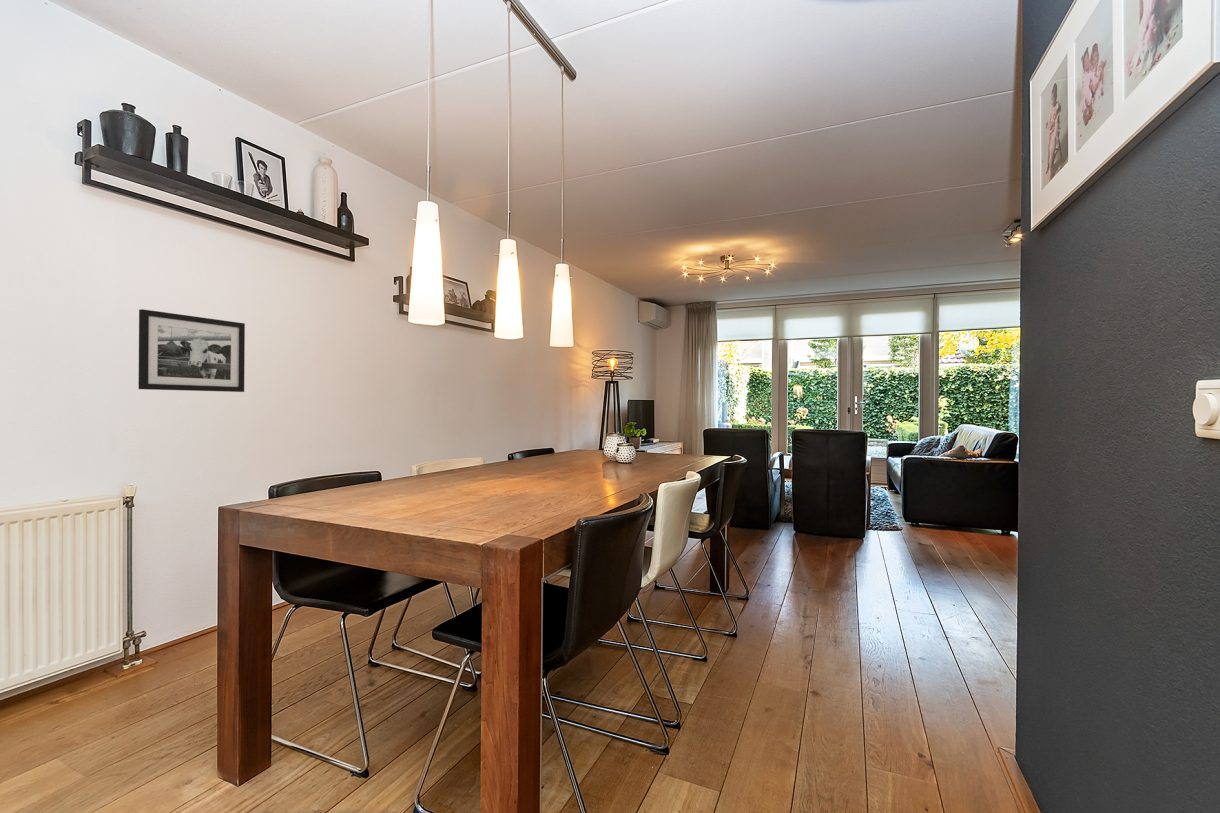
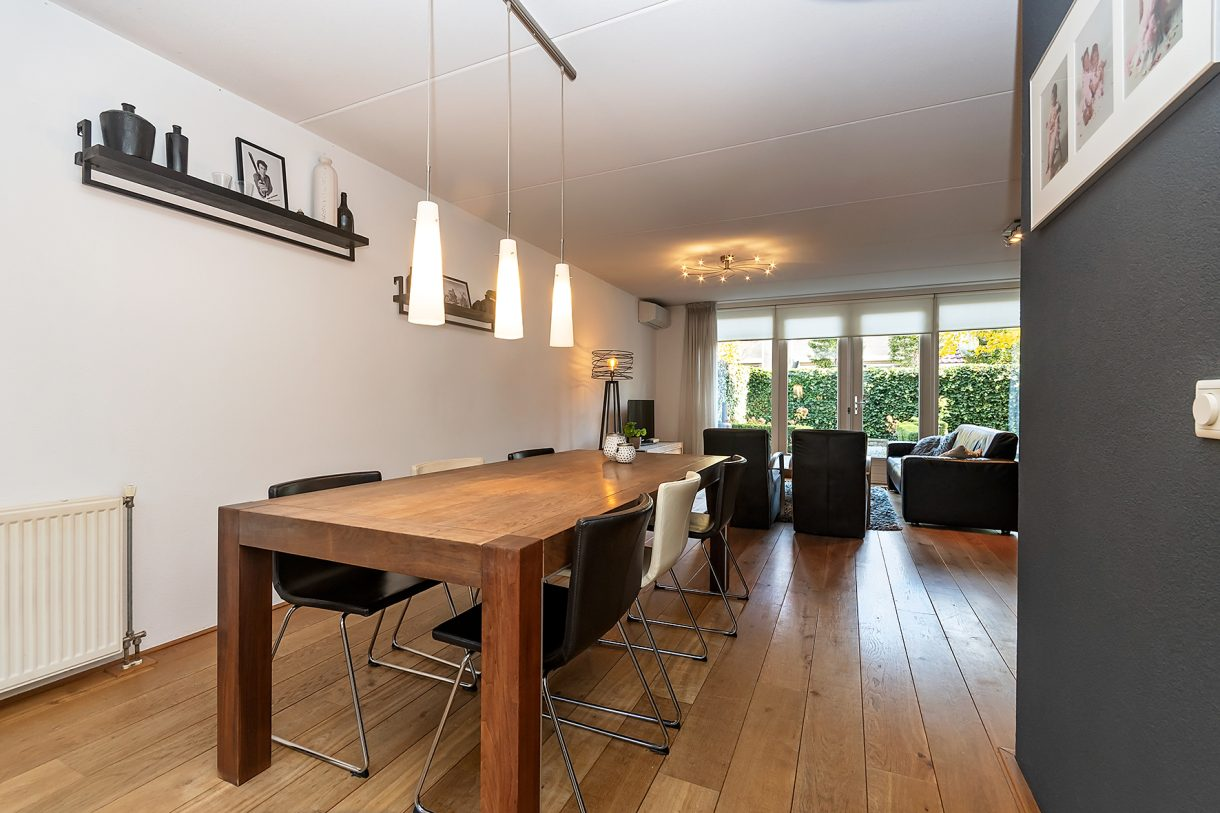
- picture frame (195, 353)
